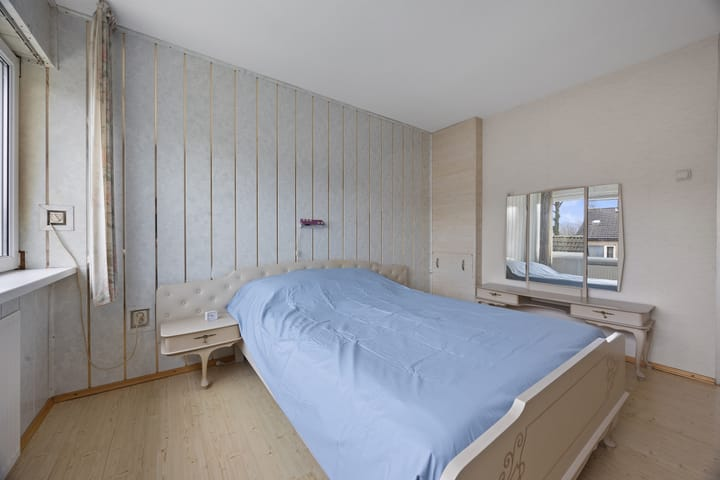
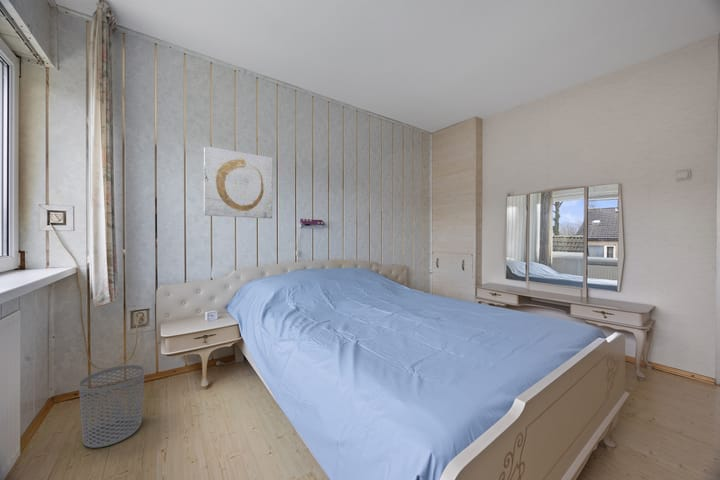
+ waste bin (113, 403)
+ wall art (240, 184)
